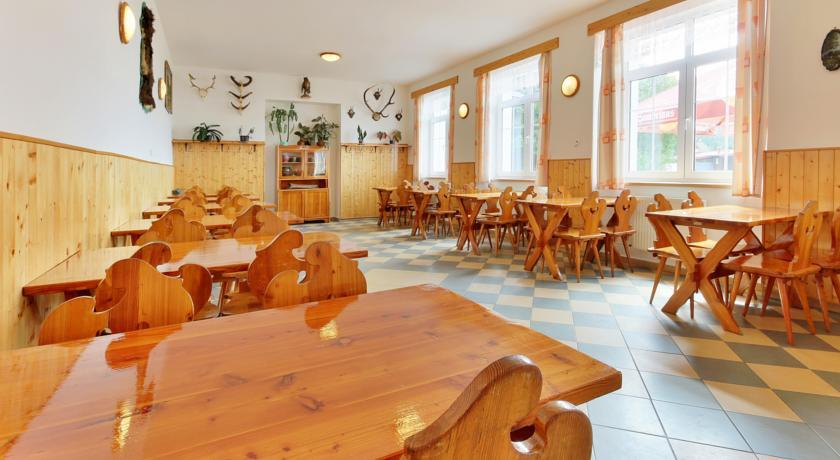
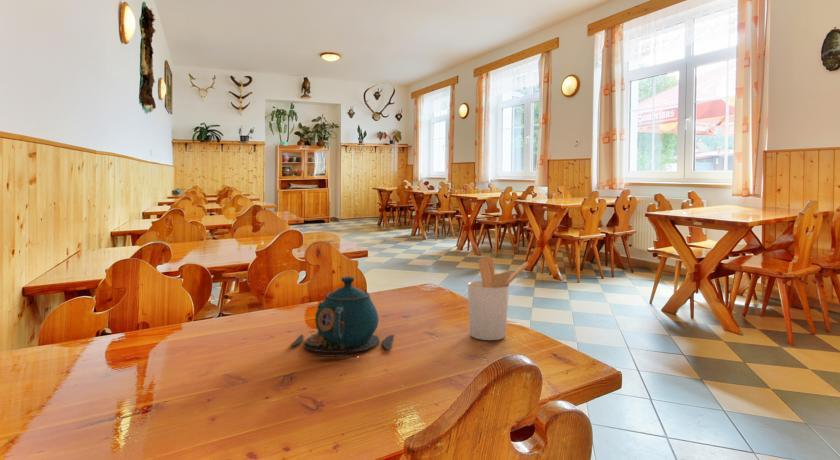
+ teapot (343, 310)
+ utensil holder (499, 297)
